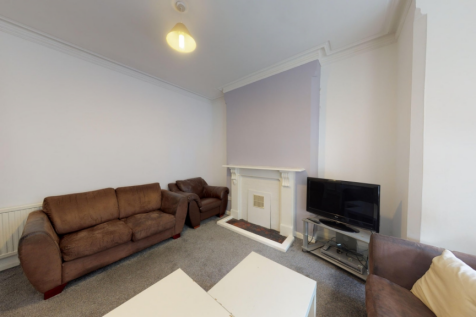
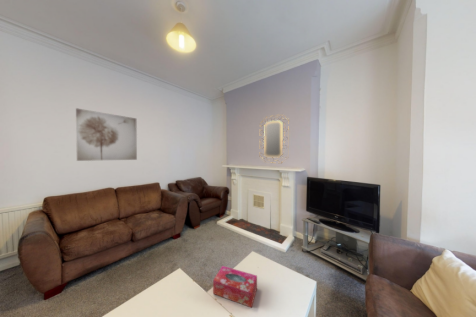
+ tissue box (235, 284)
+ home mirror (272, 139)
+ wall art (109, 137)
